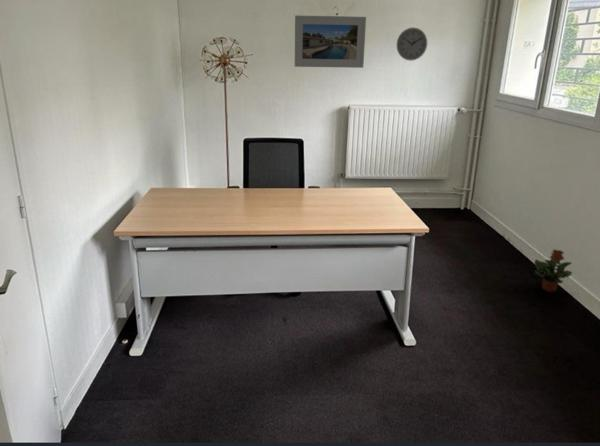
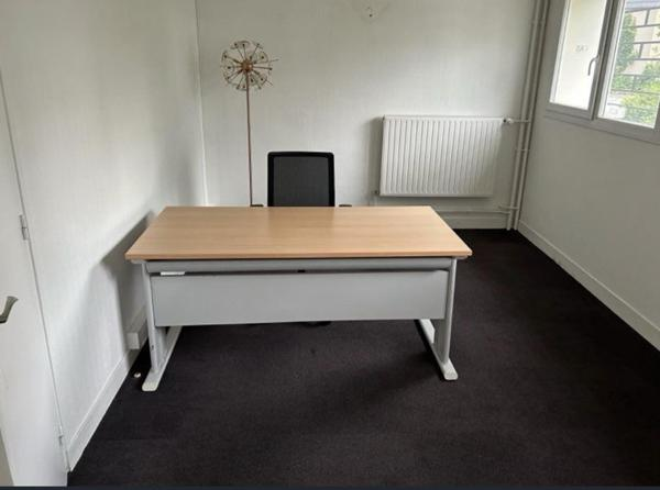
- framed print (329, 42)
- wall clock (412, 44)
- potted plant (553, 270)
